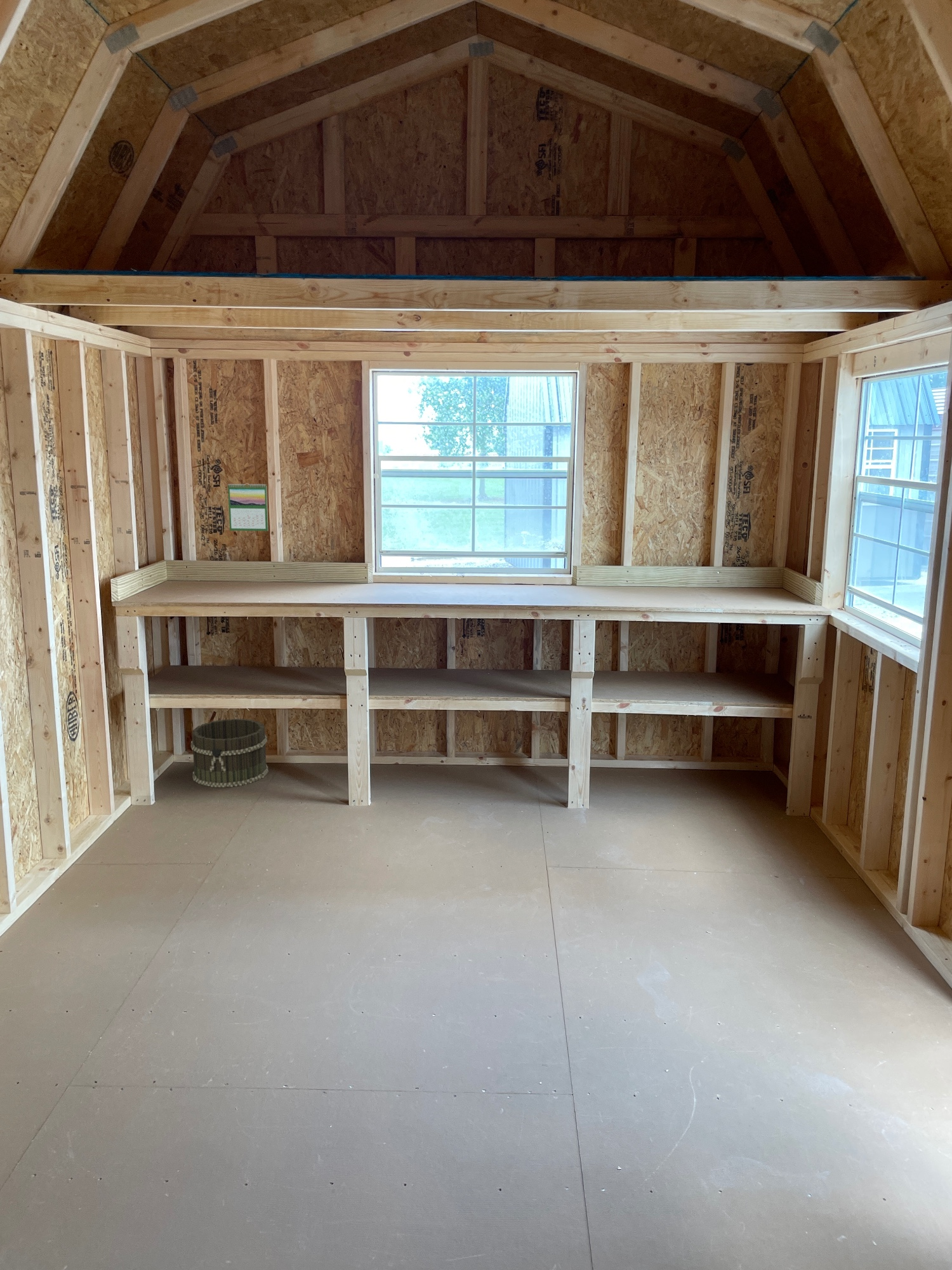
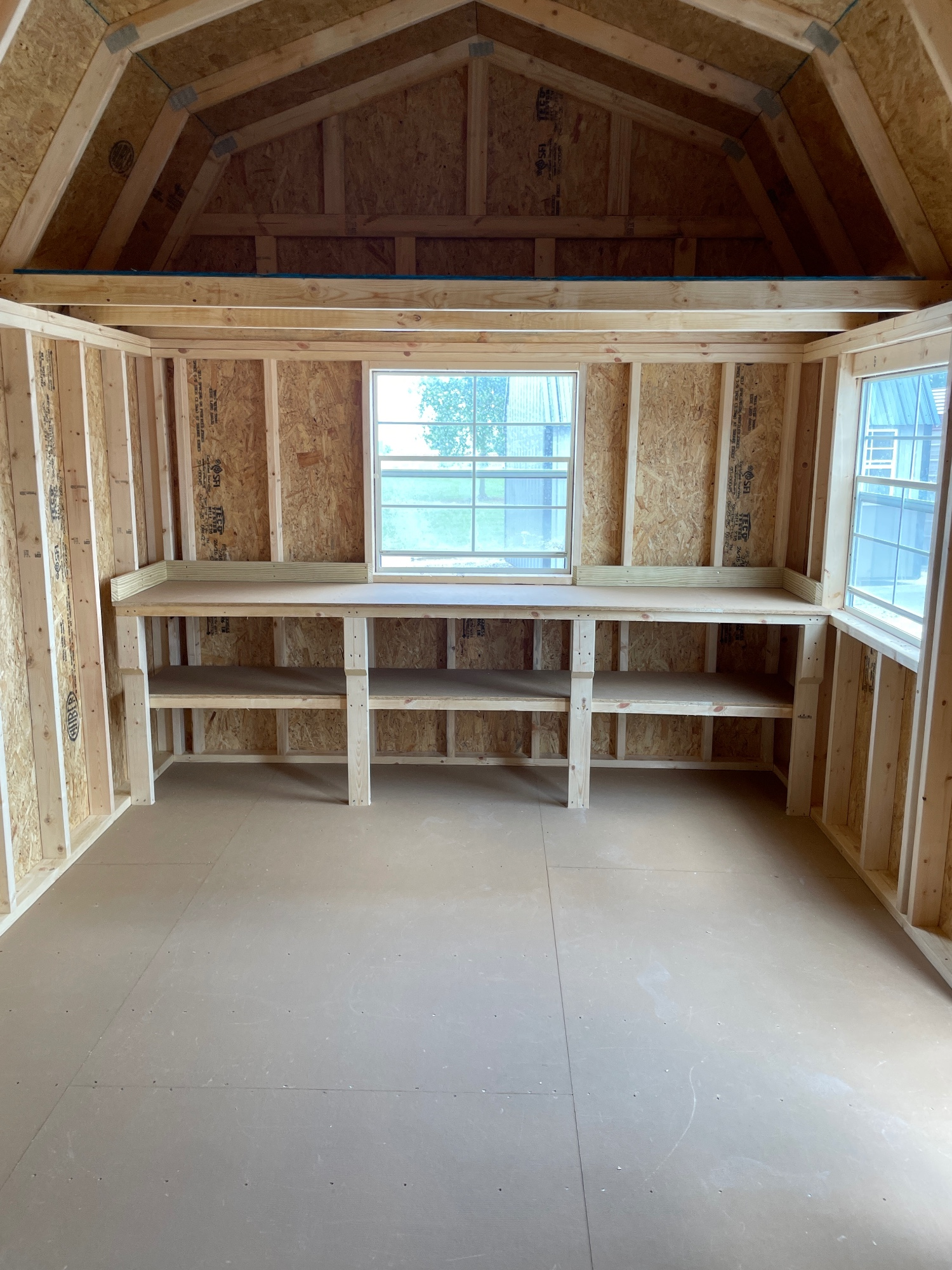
- bucket (229, 752)
- calendar (248, 507)
